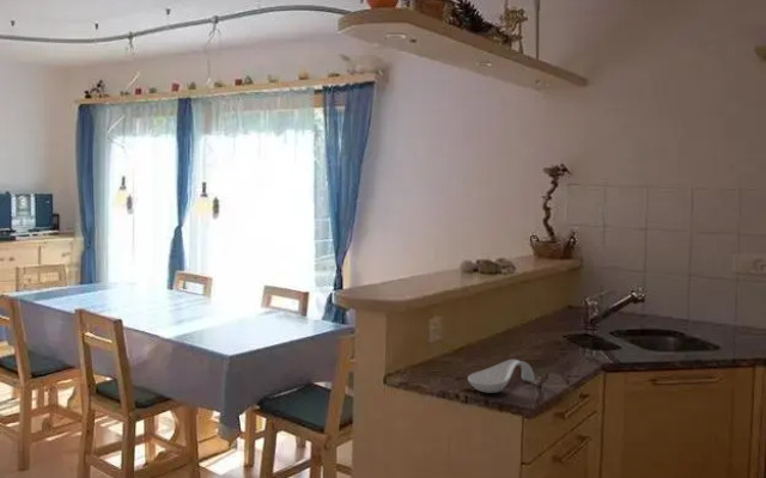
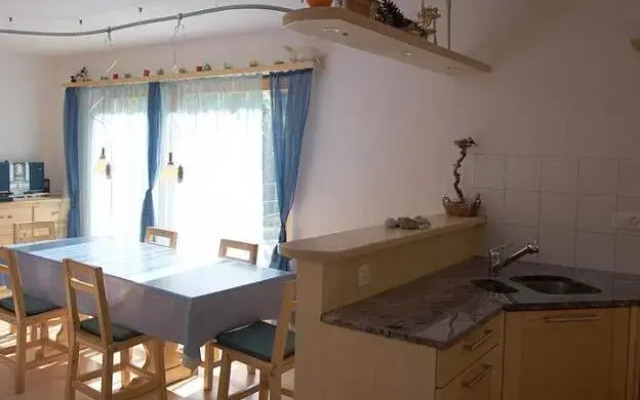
- spoon rest (501, 374)
